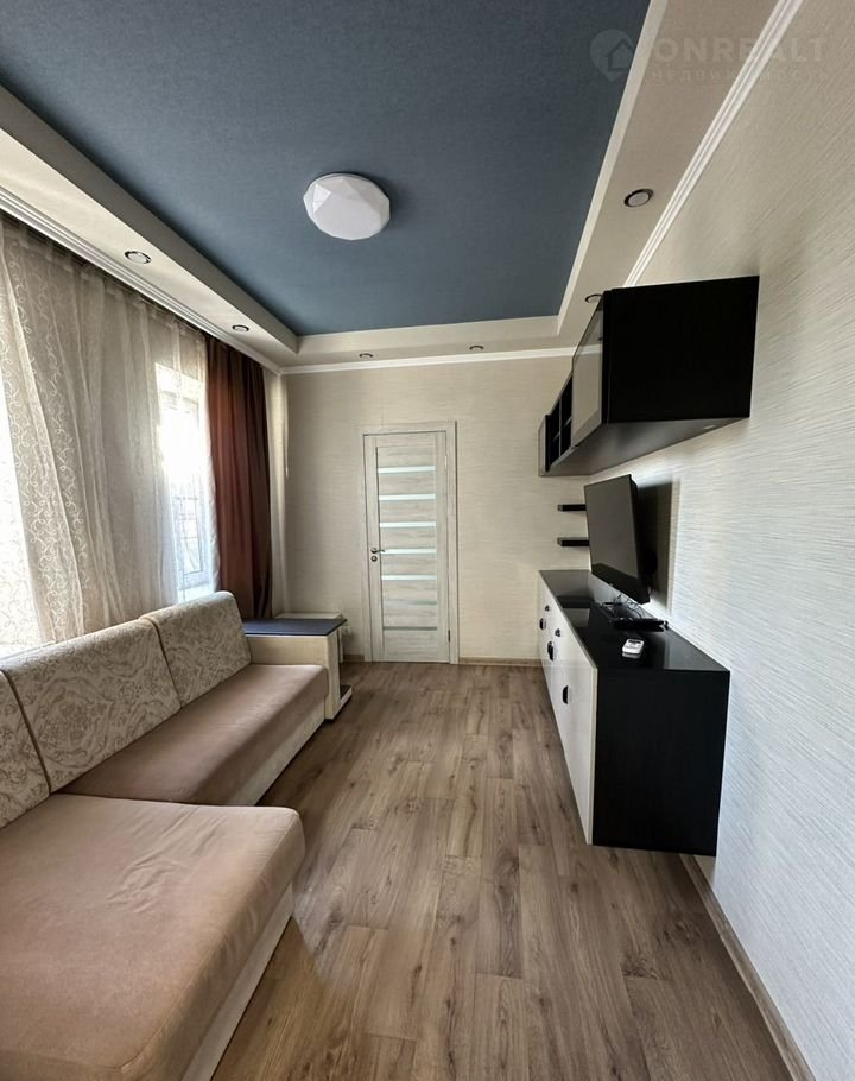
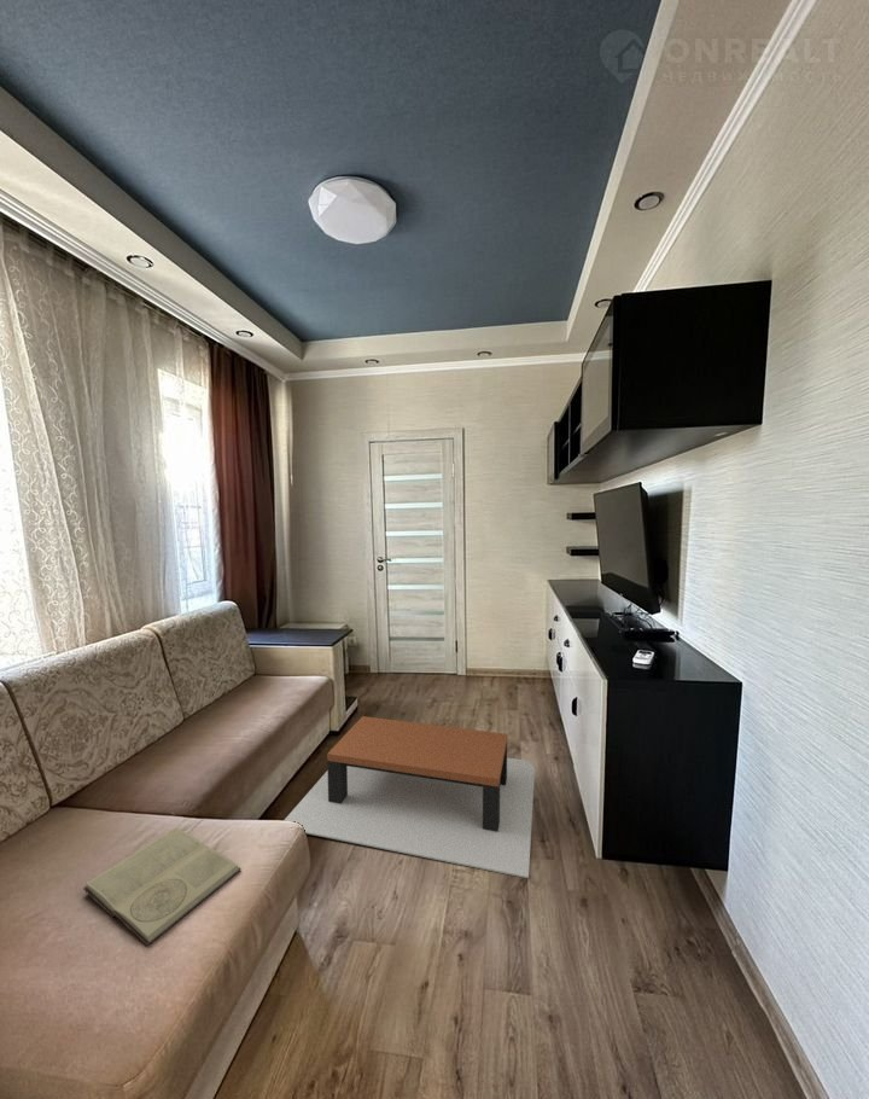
+ book (164, 876)
+ coffee table (421, 767)
